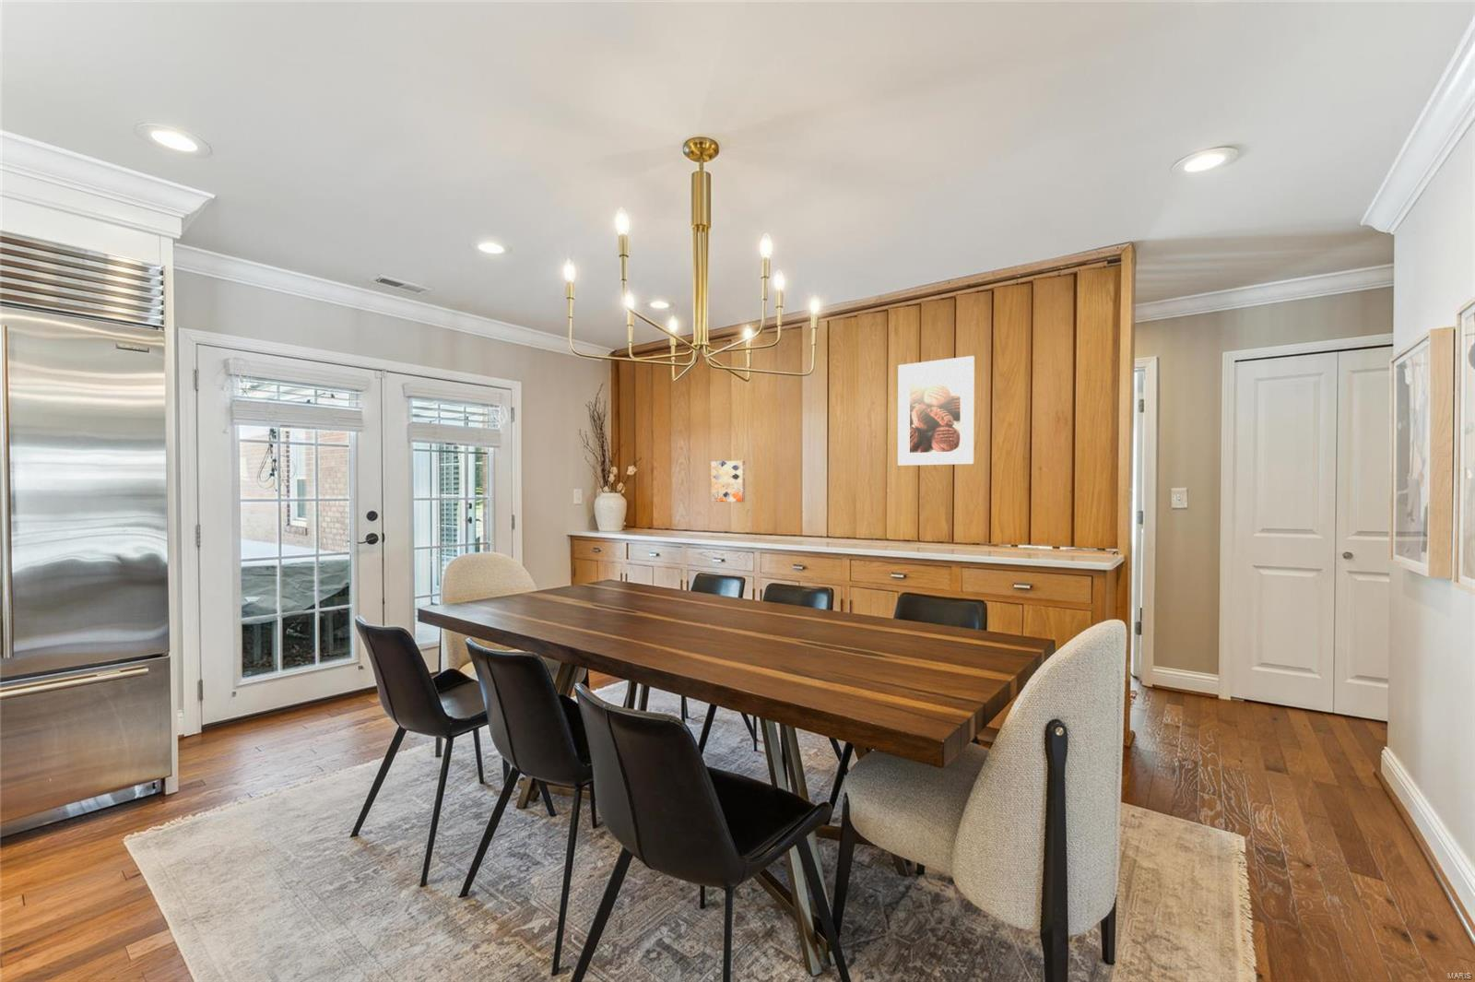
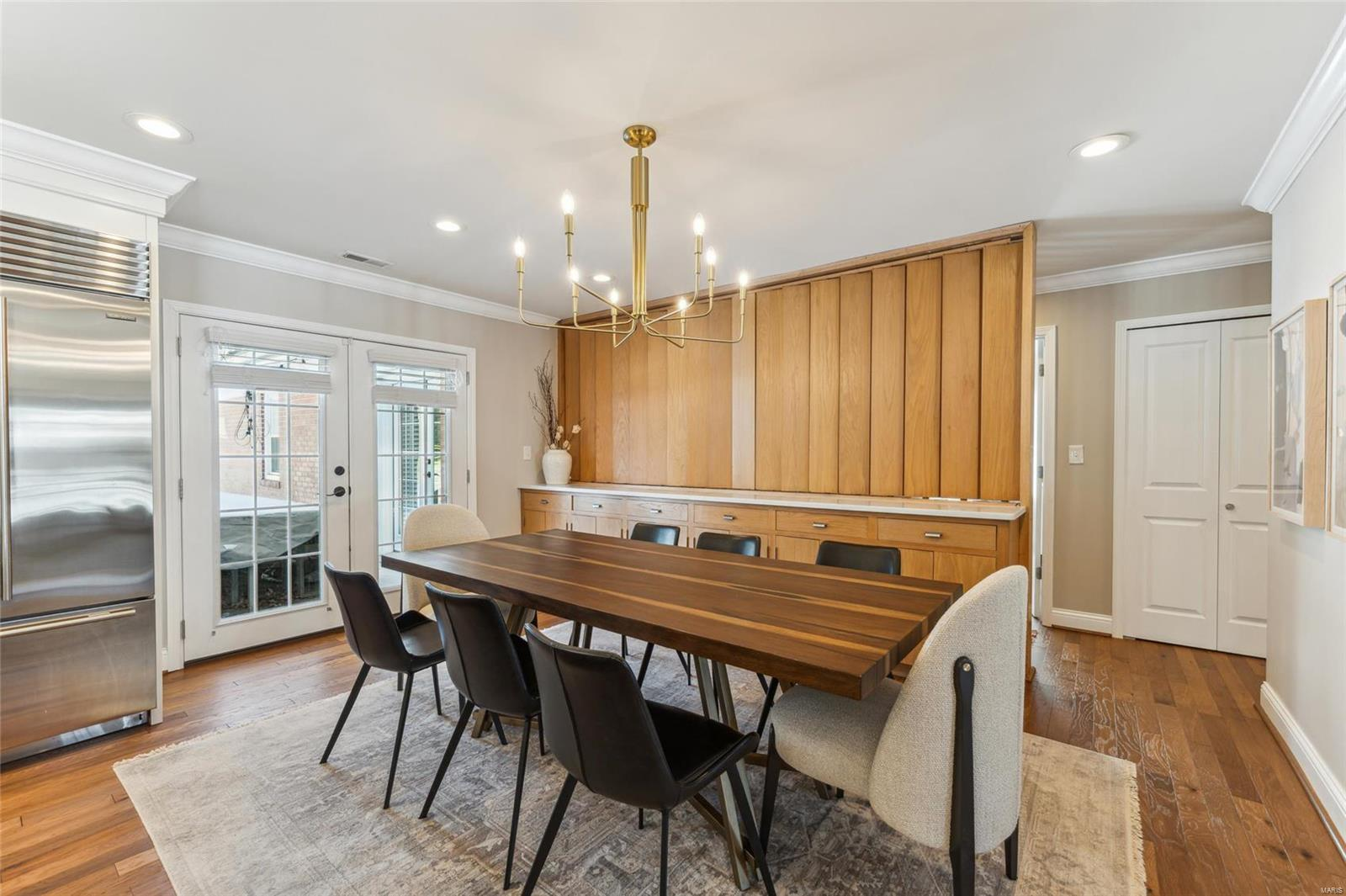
- wall art (728, 481)
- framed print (934, 412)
